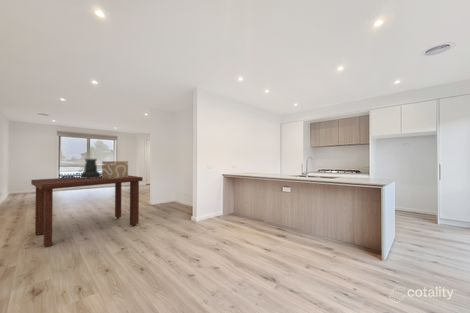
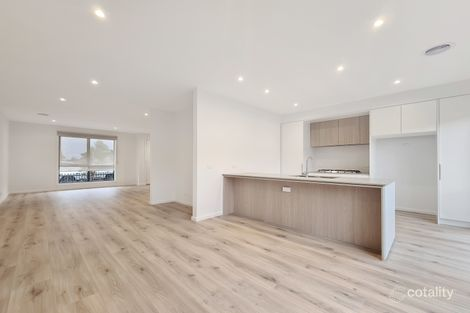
- pedestal (90, 168)
- dining table (90, 185)
- decorative cube (115, 169)
